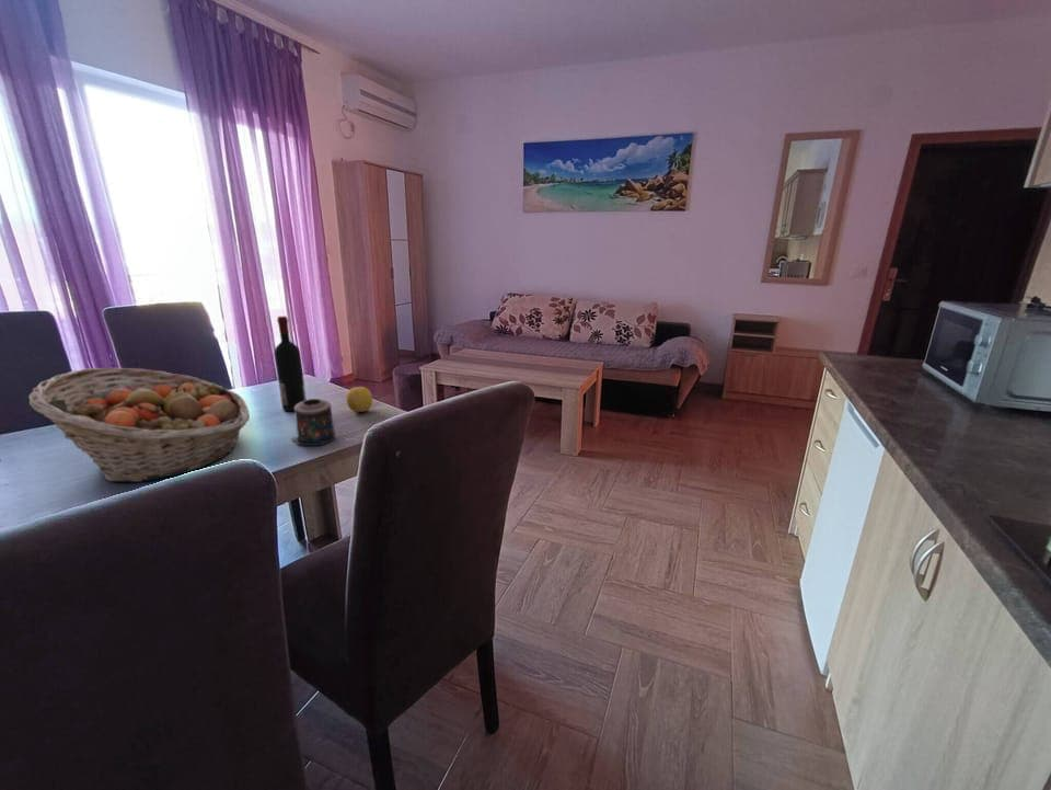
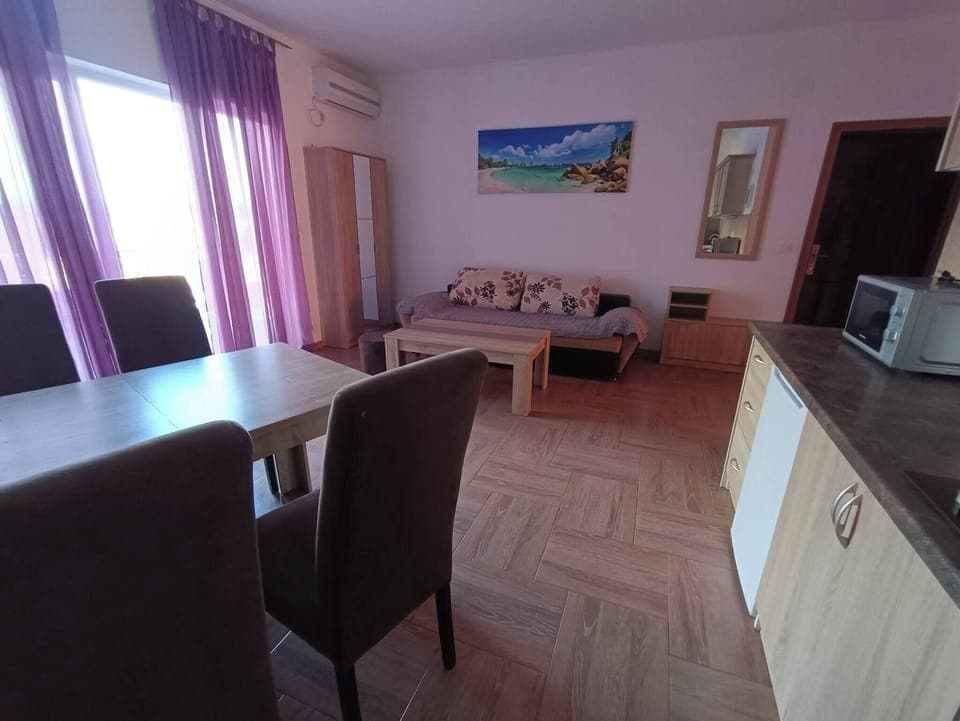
- fruit (359, 399)
- fruit basket (157, 413)
- candle (310, 420)
- alcohol (288, 363)
